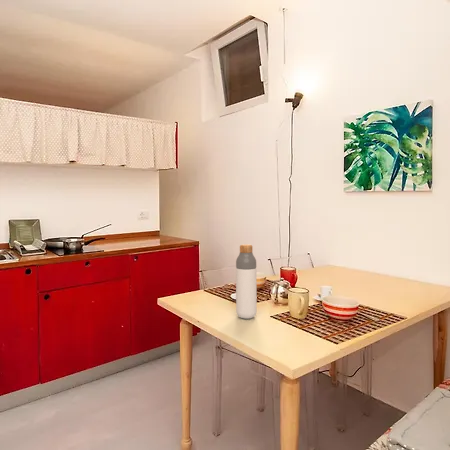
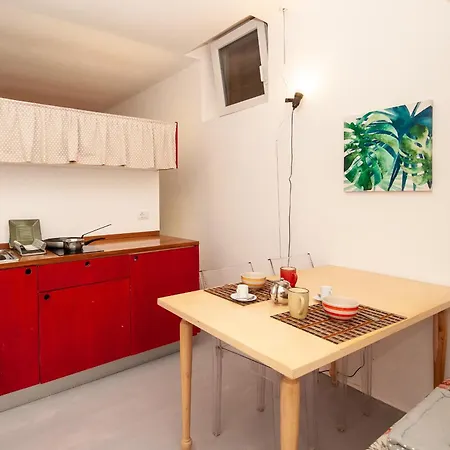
- bottle (246, 281)
